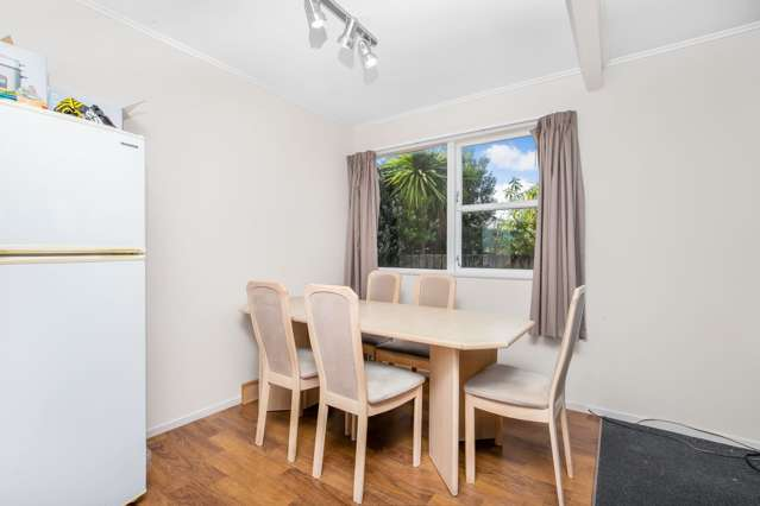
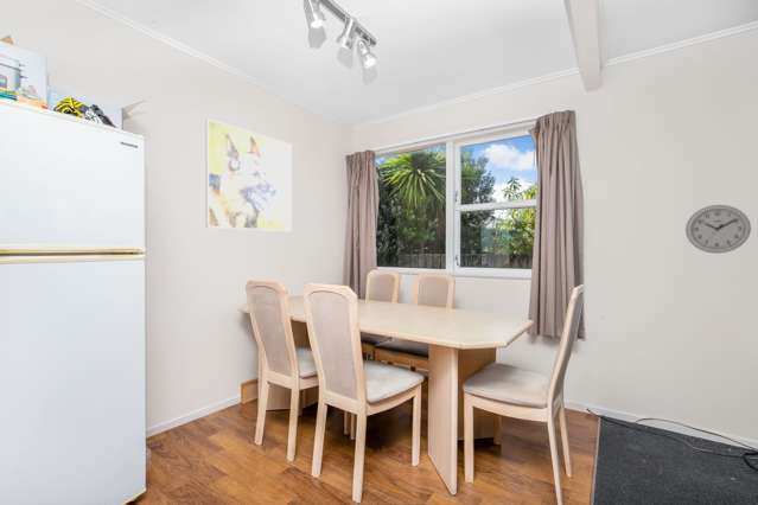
+ wall clock (716, 229)
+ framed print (253, 181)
